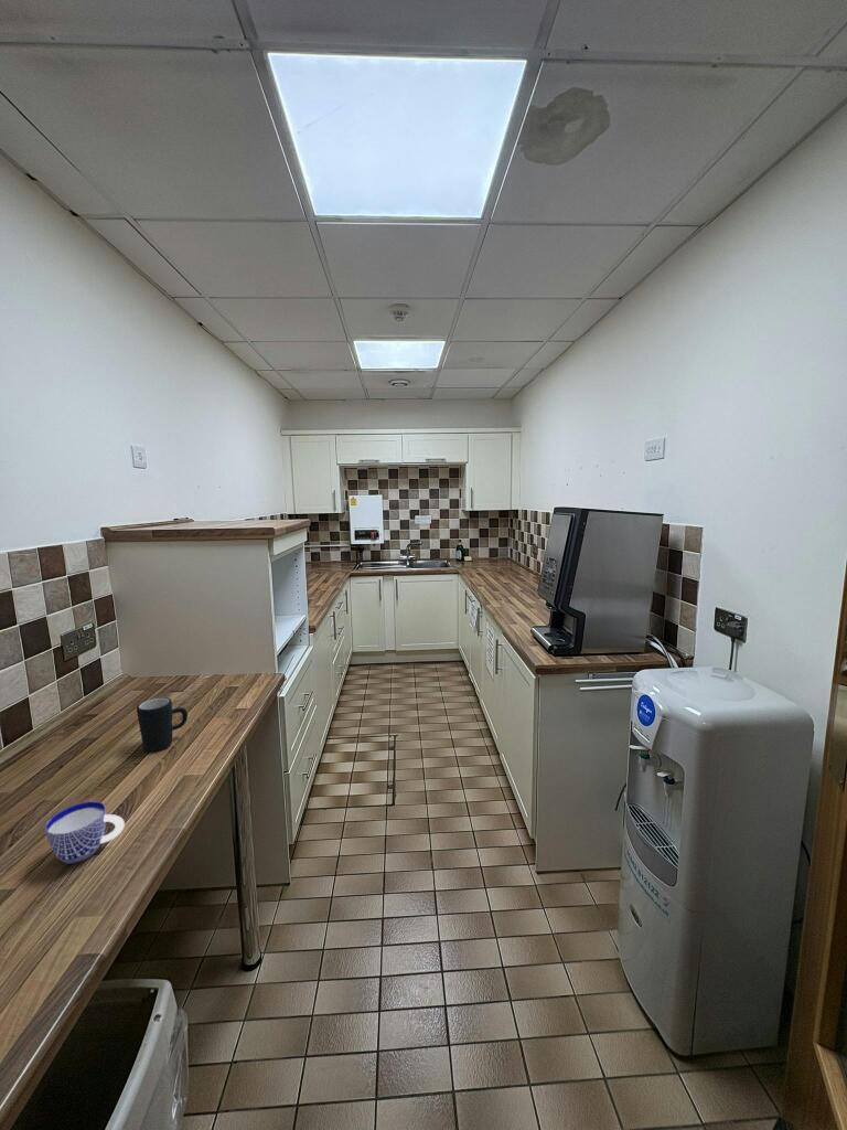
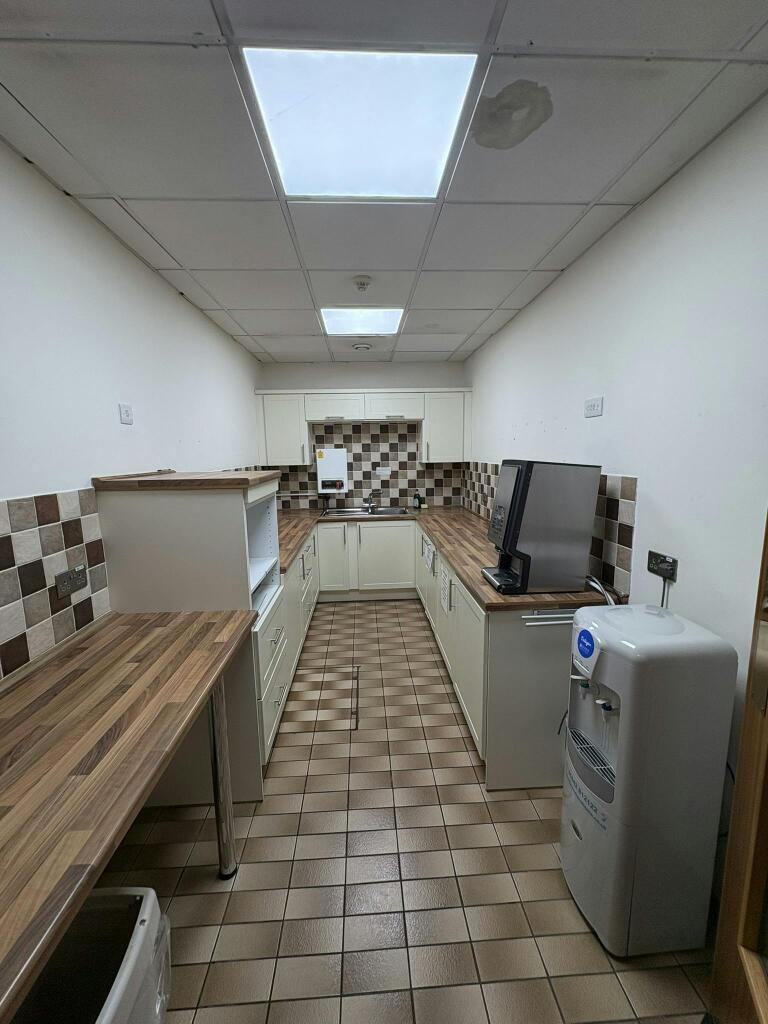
- cup (87, 832)
- mug (163, 722)
